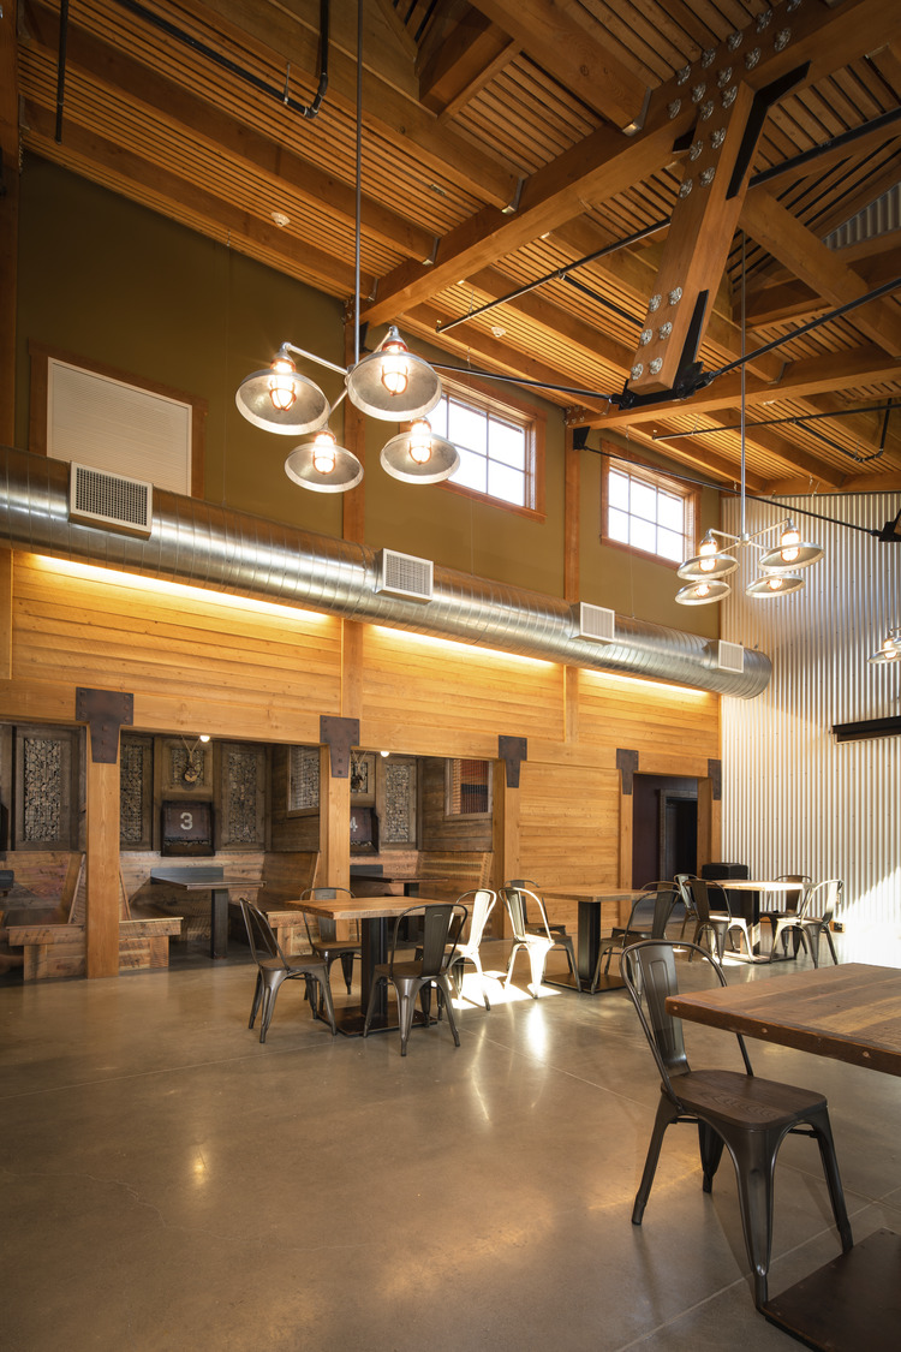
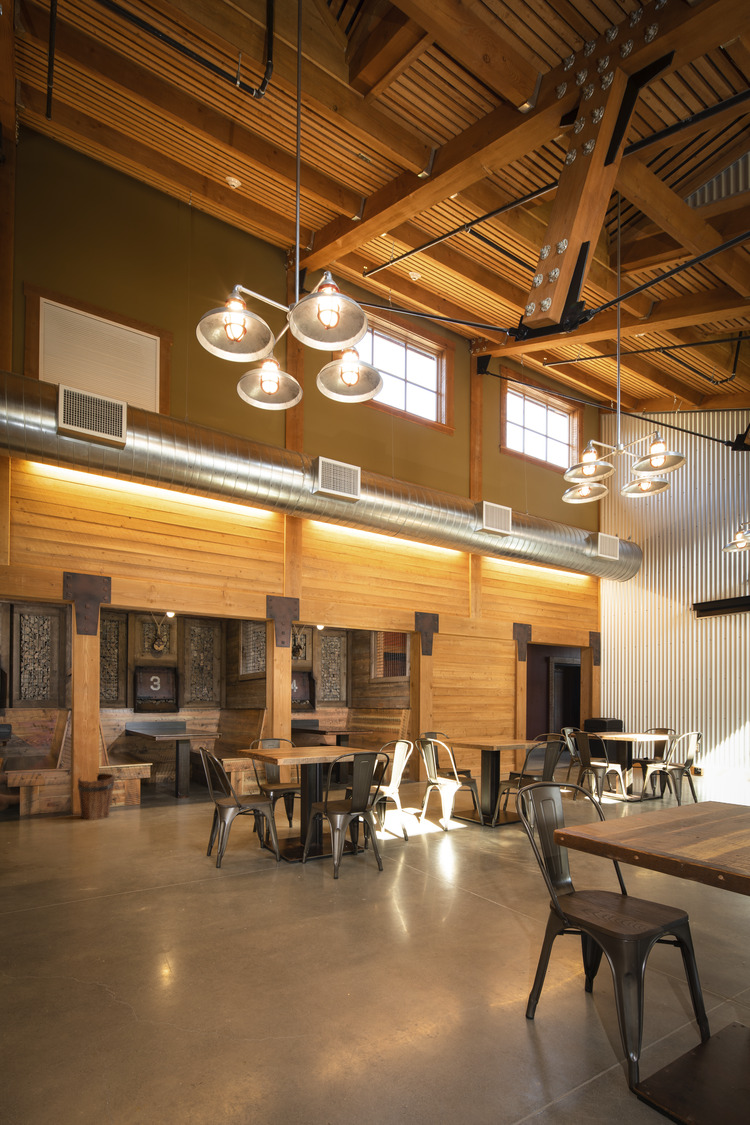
+ bucket (95, 797)
